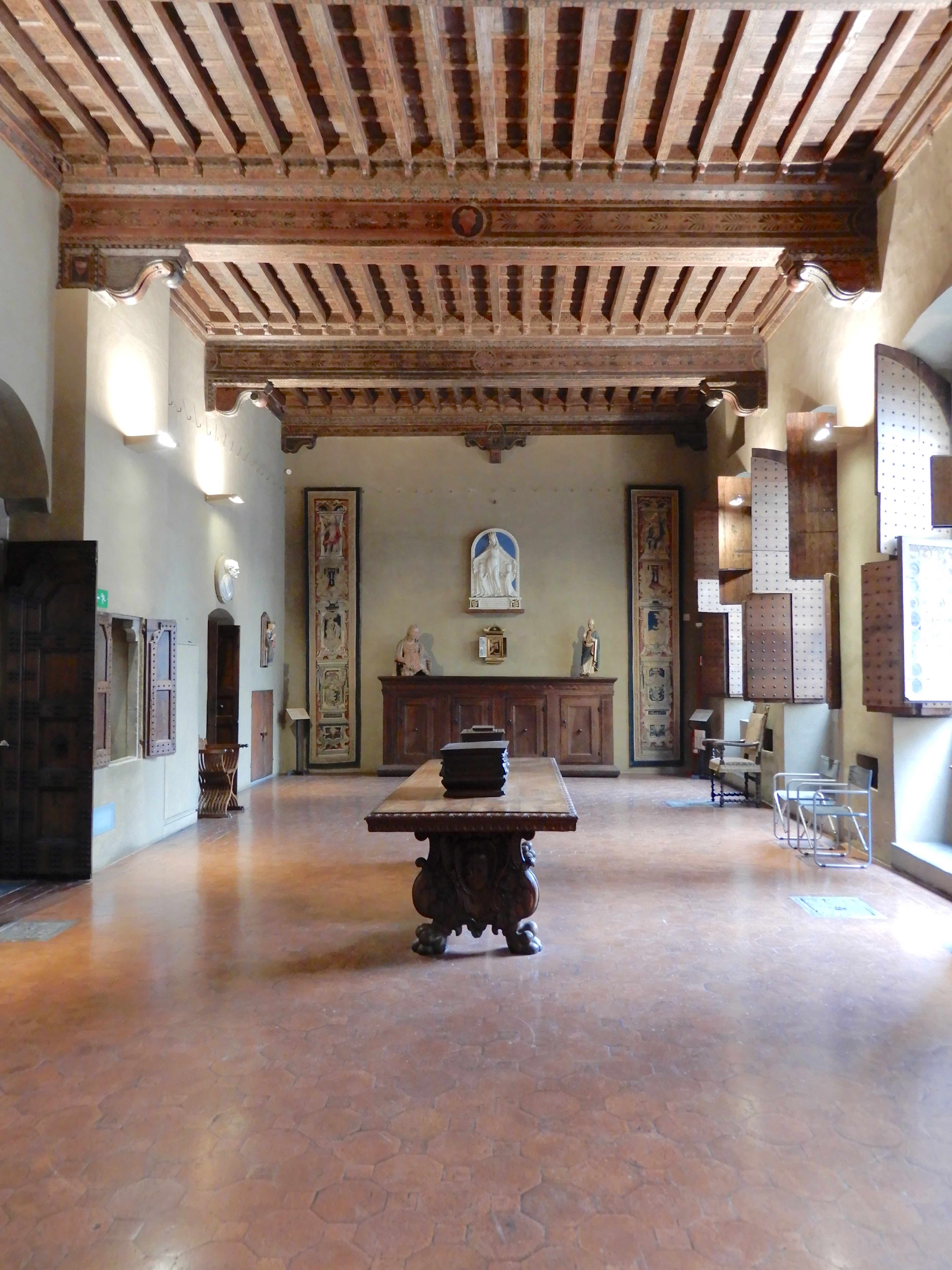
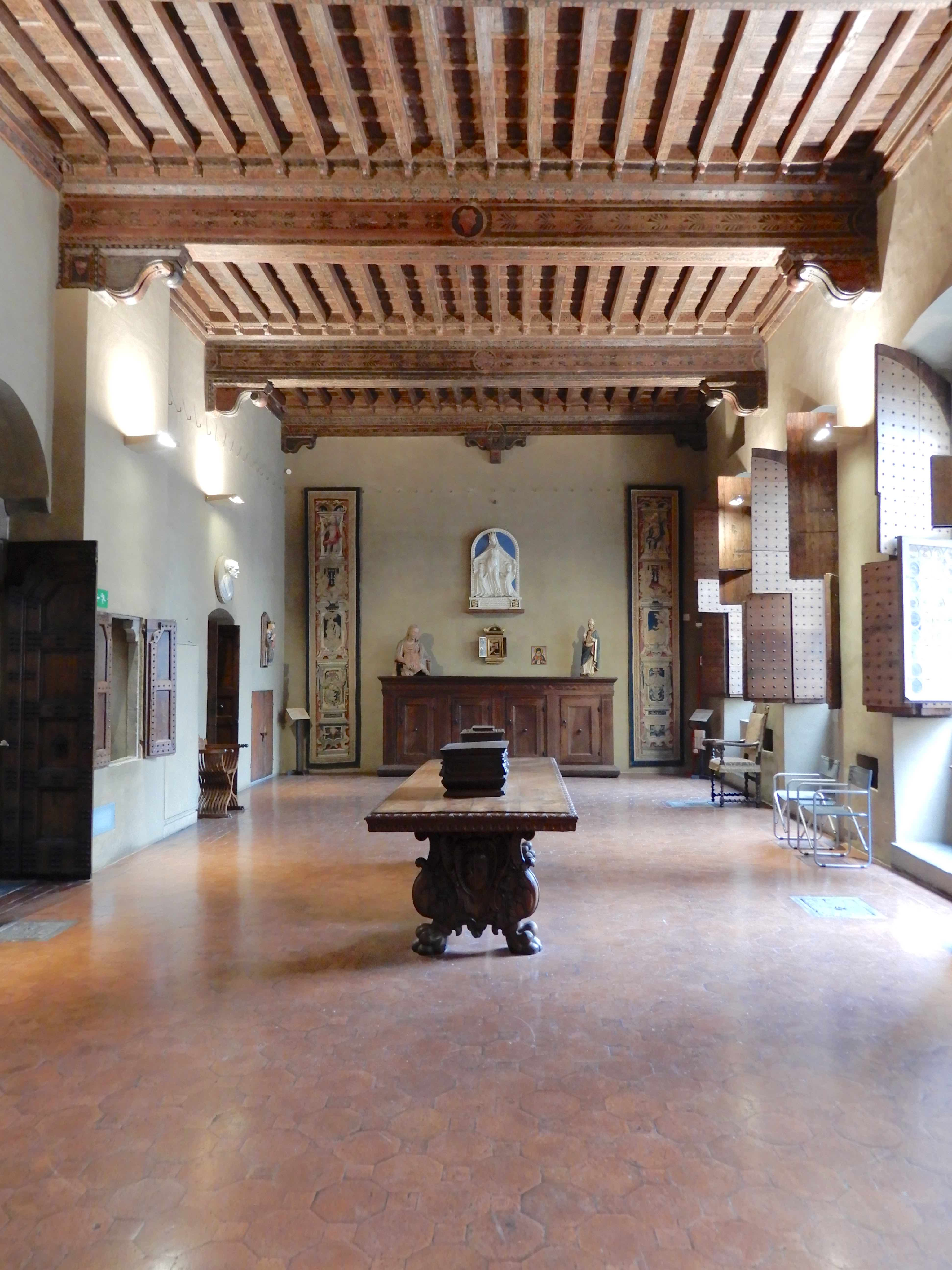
+ religious icon (539, 655)
